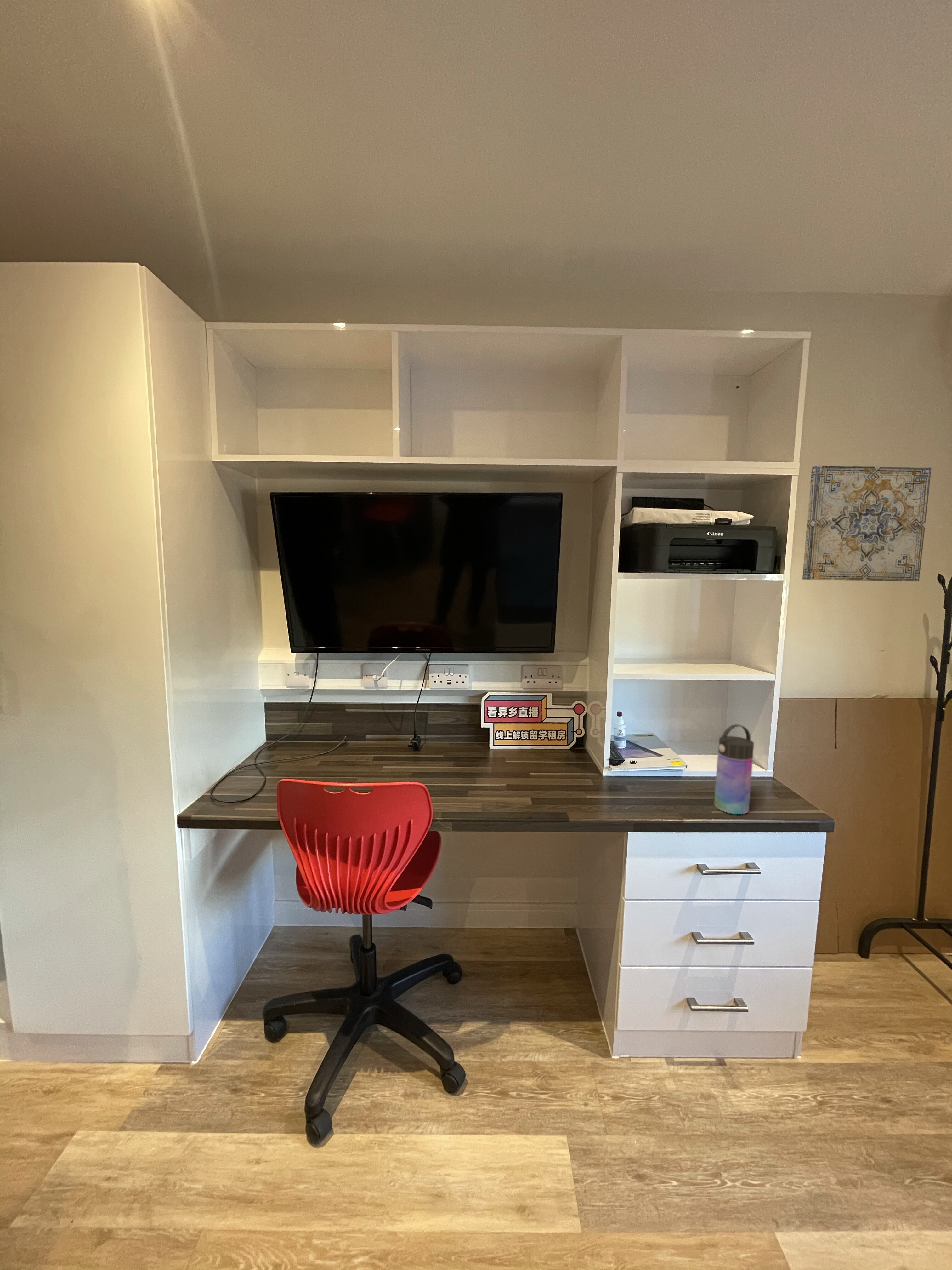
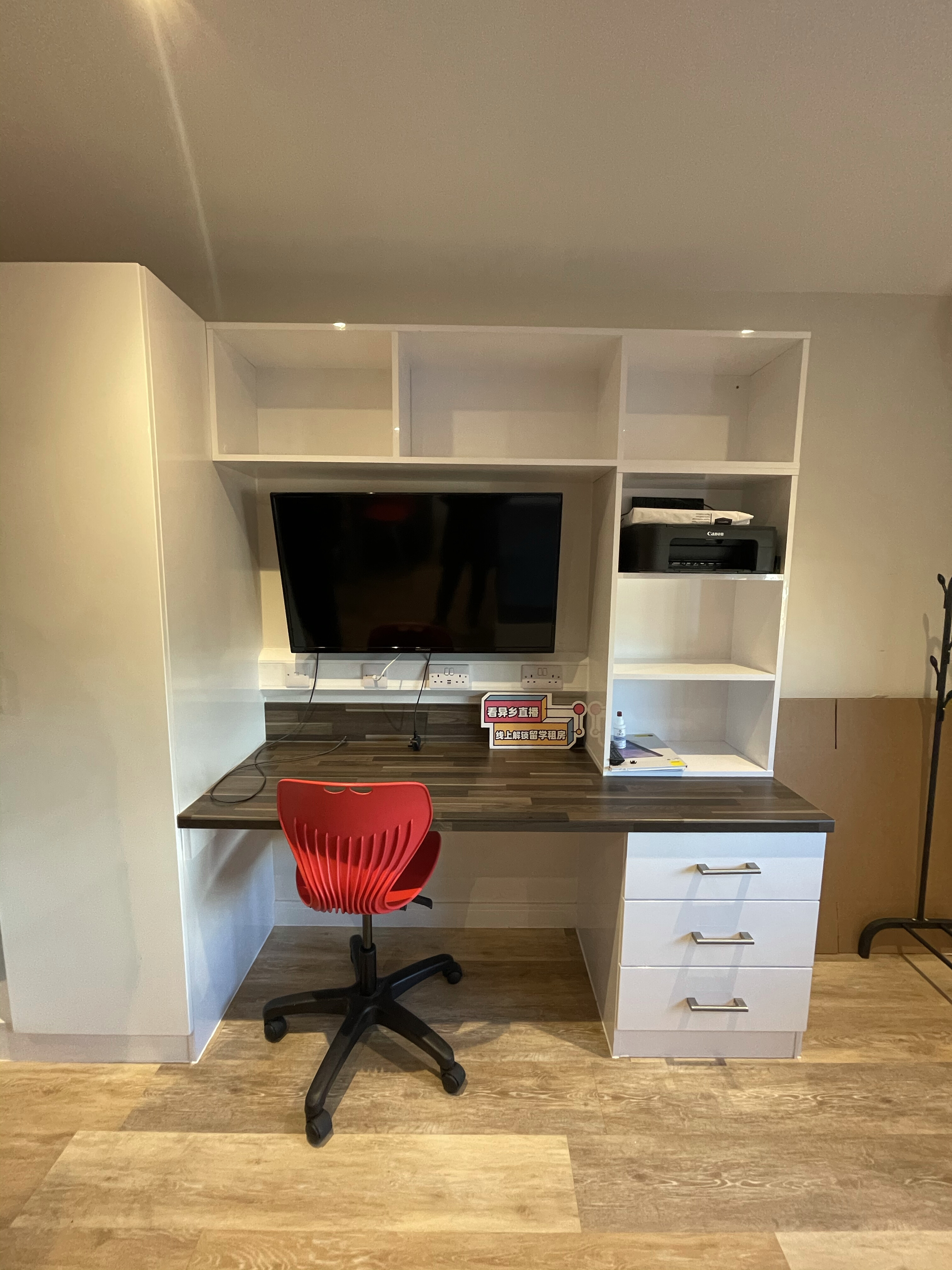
- water bottle (734, 766)
- wall art (865, 524)
